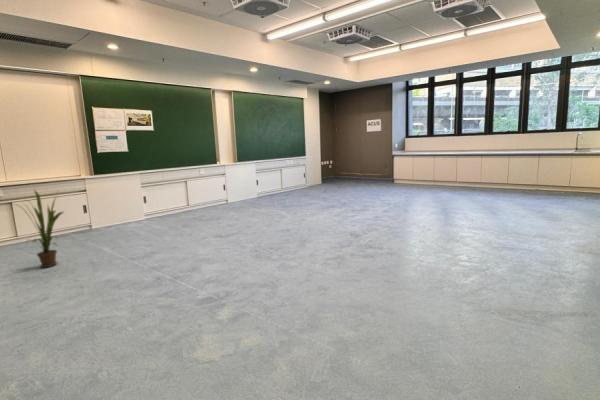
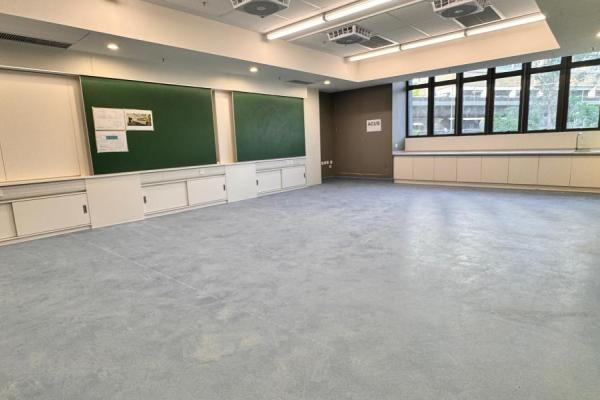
- house plant (40, 228)
